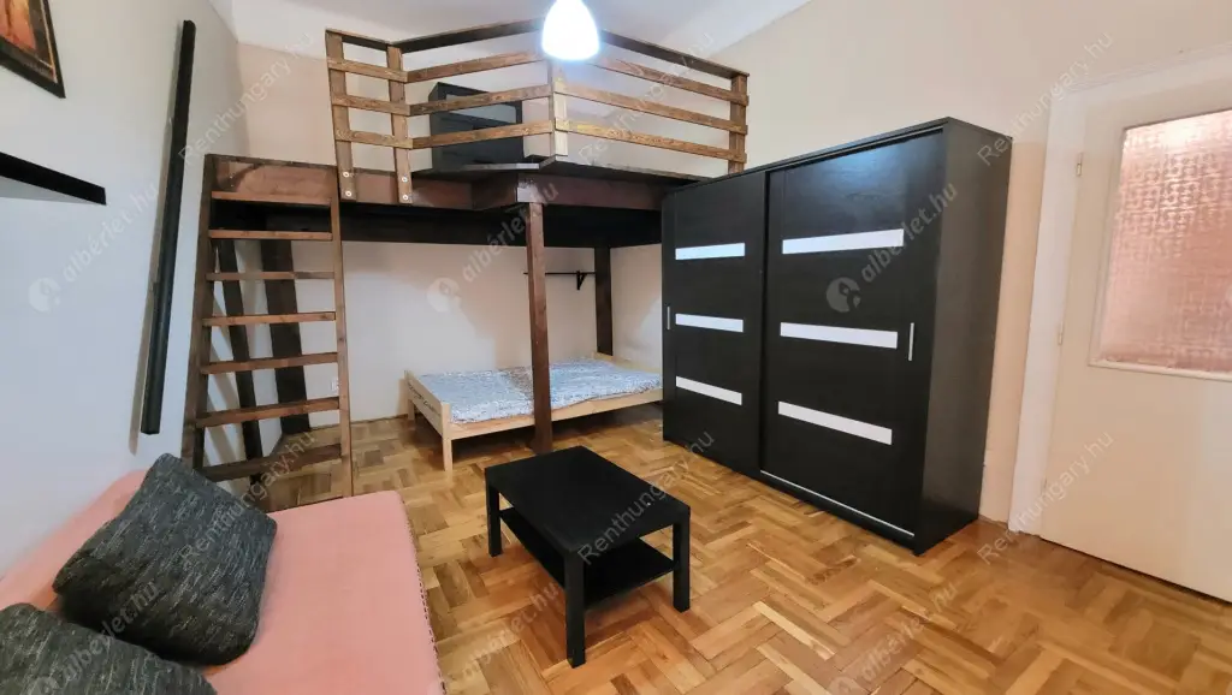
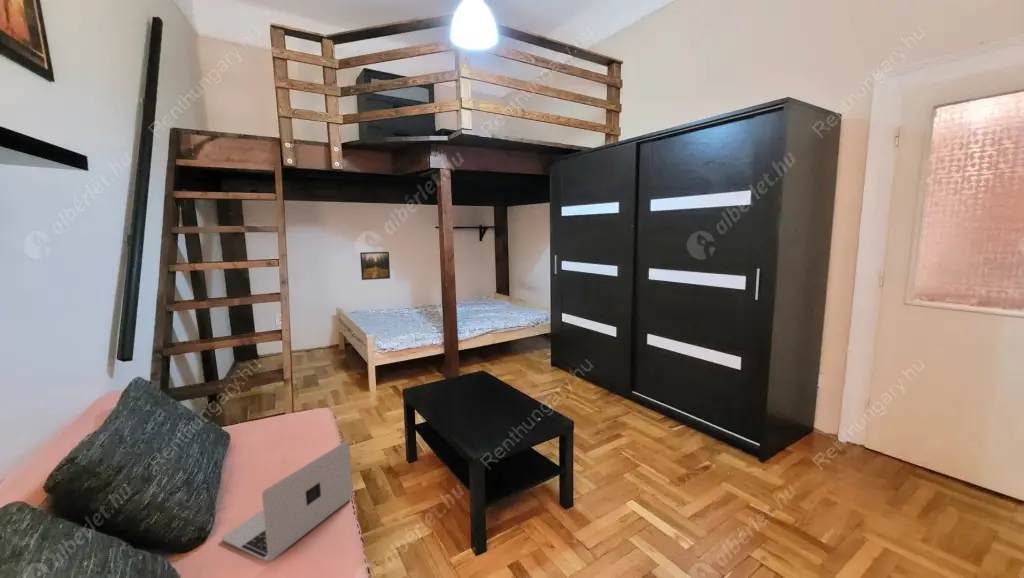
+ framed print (375, 265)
+ laptop (289, 487)
